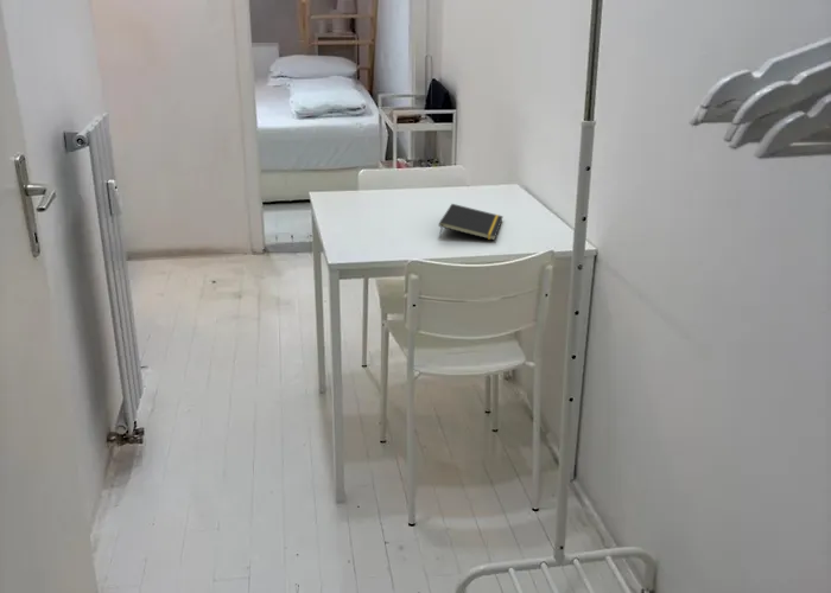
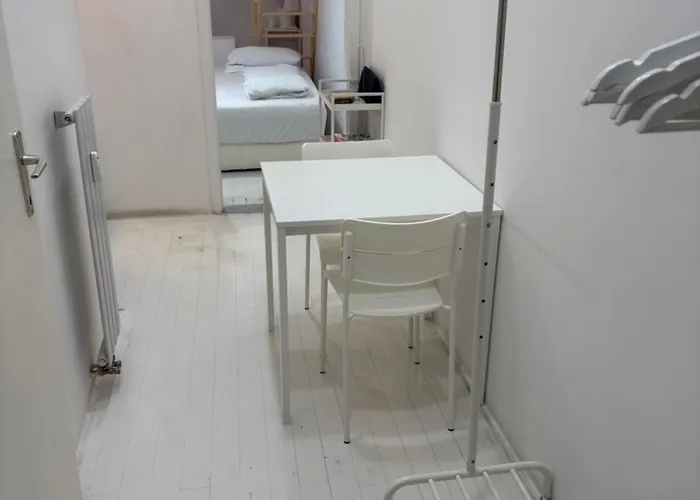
- notepad (471, 221)
